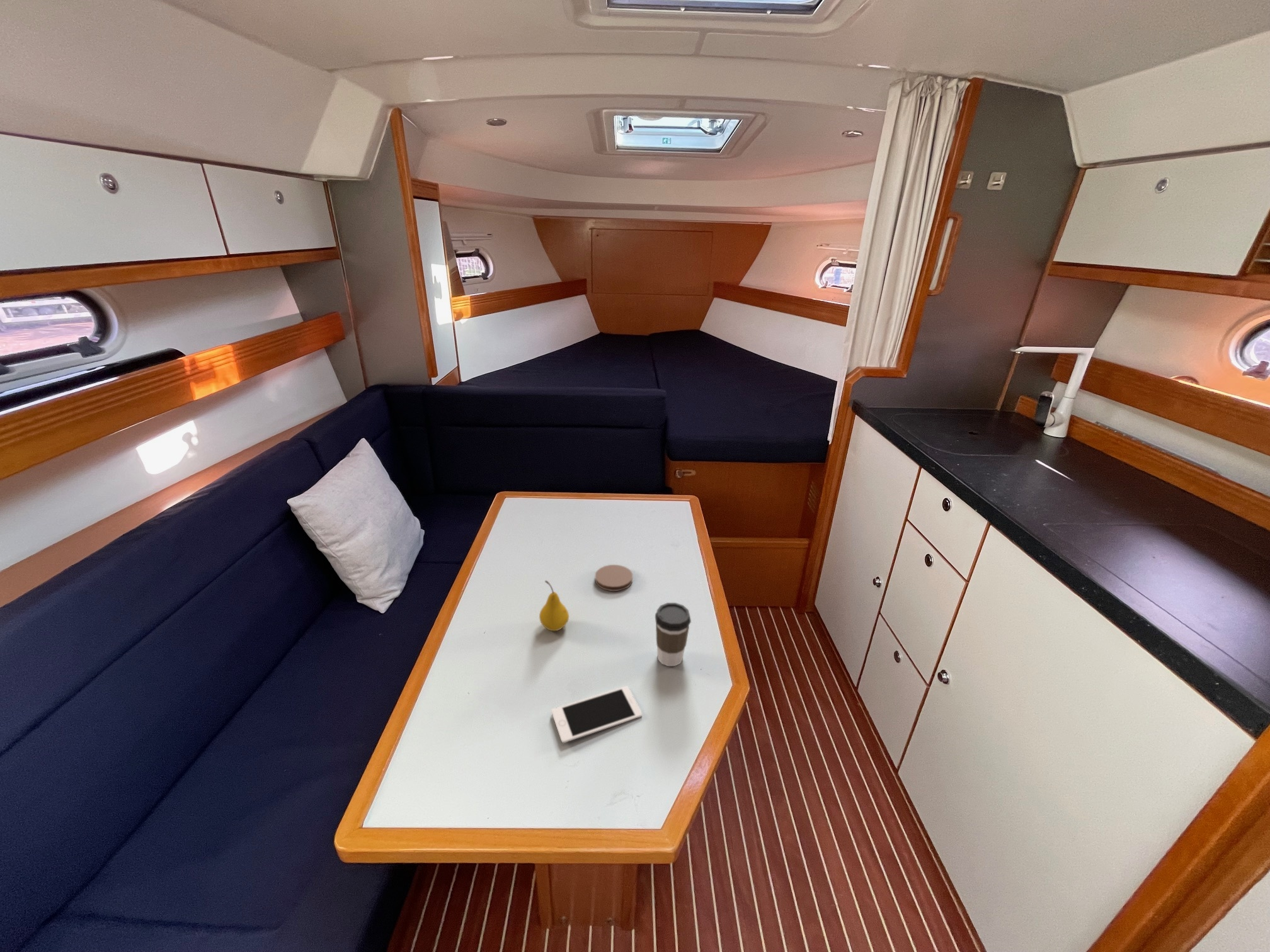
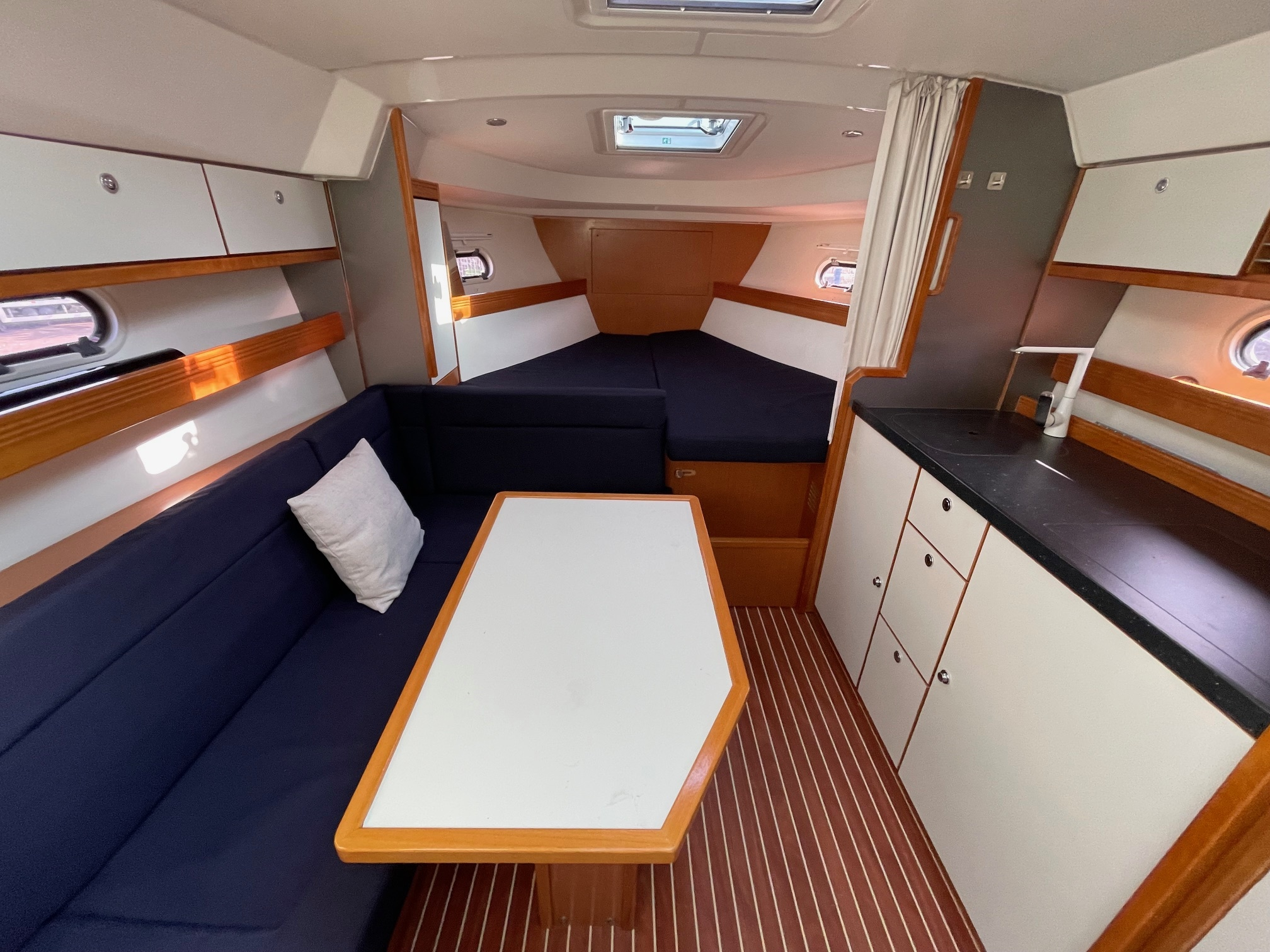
- coaster (614, 577)
- cell phone (597, 713)
- fruit (554, 606)
- coffee cup (672, 635)
